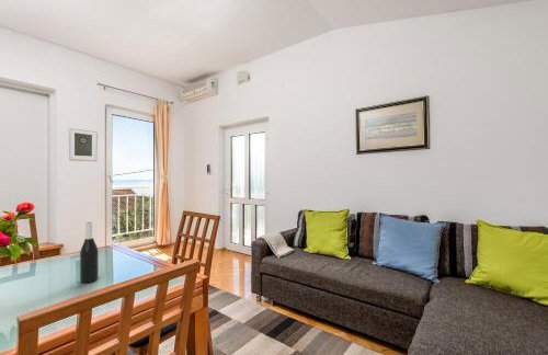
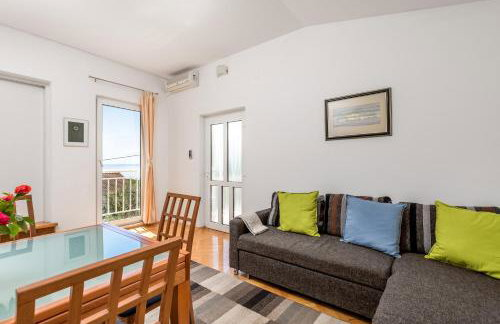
- wine bottle (89, 251)
